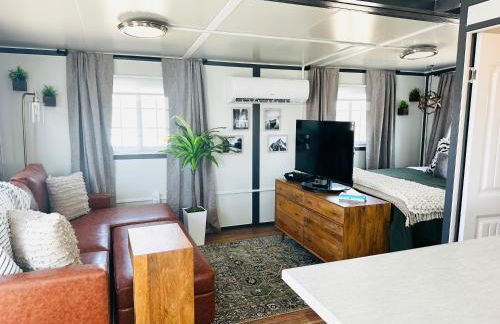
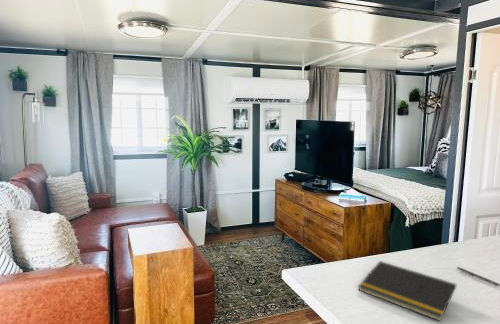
+ notepad (406, 286)
+ pen (478, 276)
